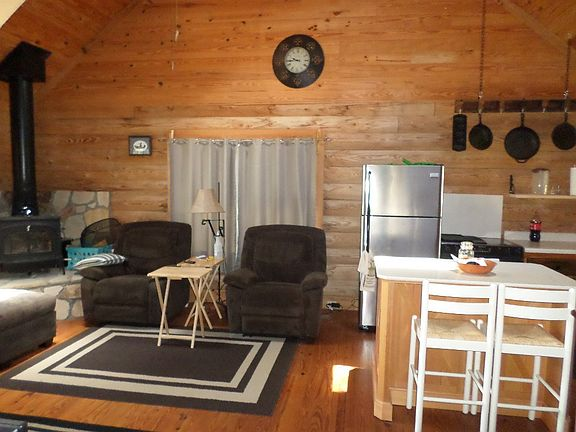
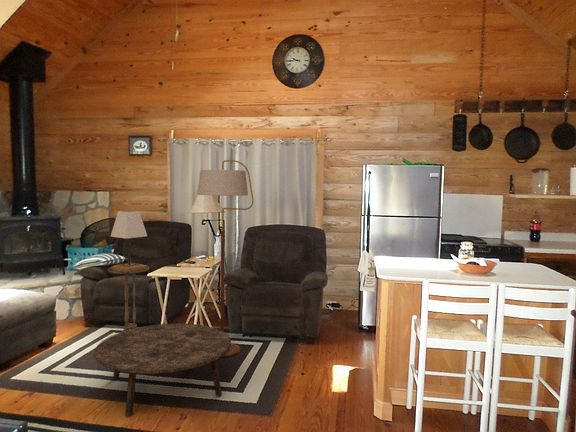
+ coffee table (165, 365)
+ side table (127, 304)
+ floor lamp (223, 256)
+ lamp (129, 240)
